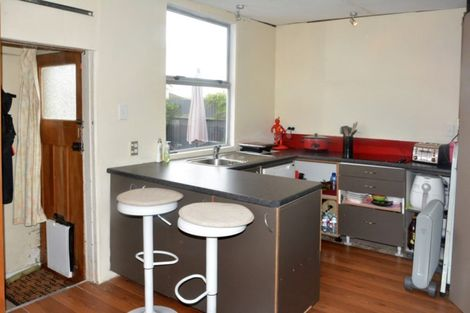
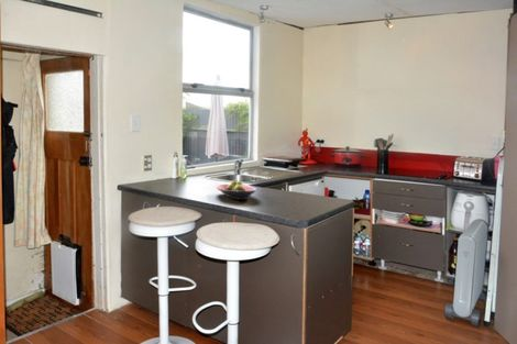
+ fruit bowl (235, 188)
